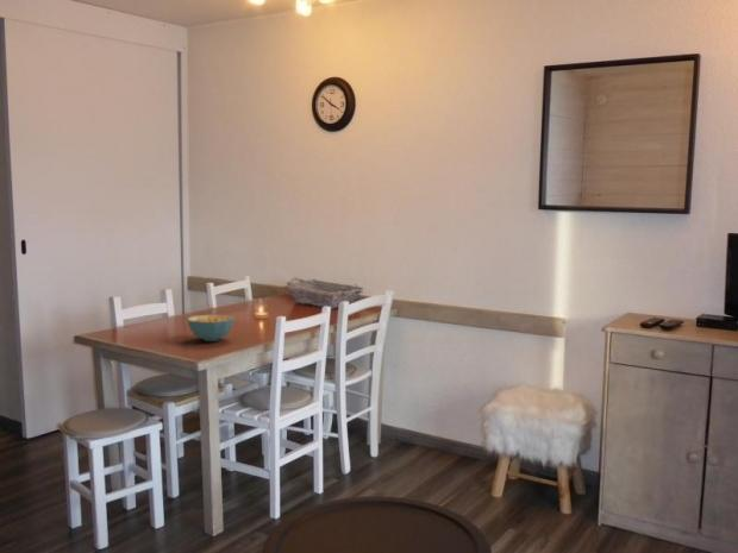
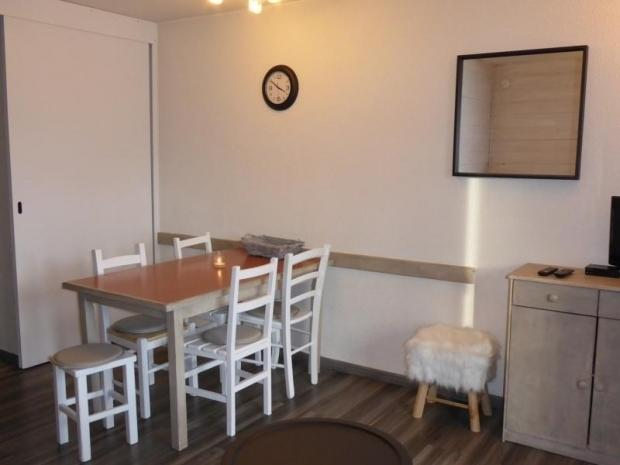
- cereal bowl (211, 328)
